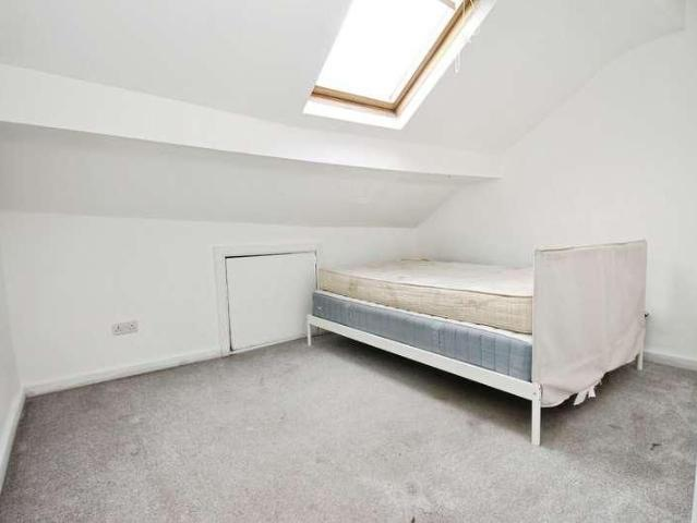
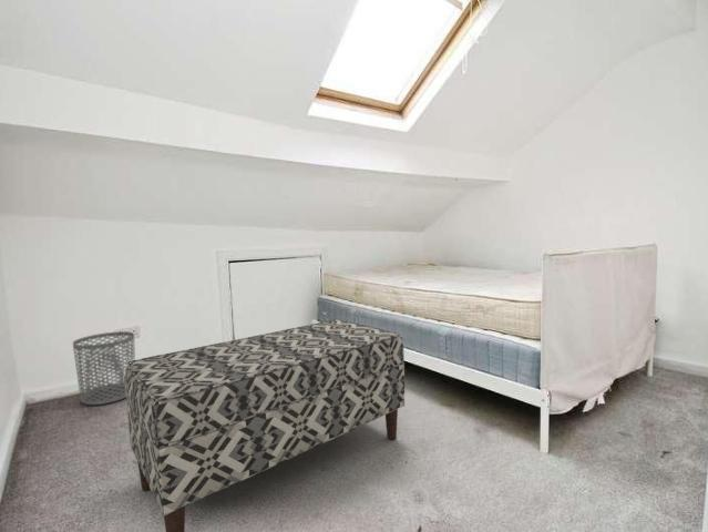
+ bench (279, 403)
+ waste bin (106, 367)
